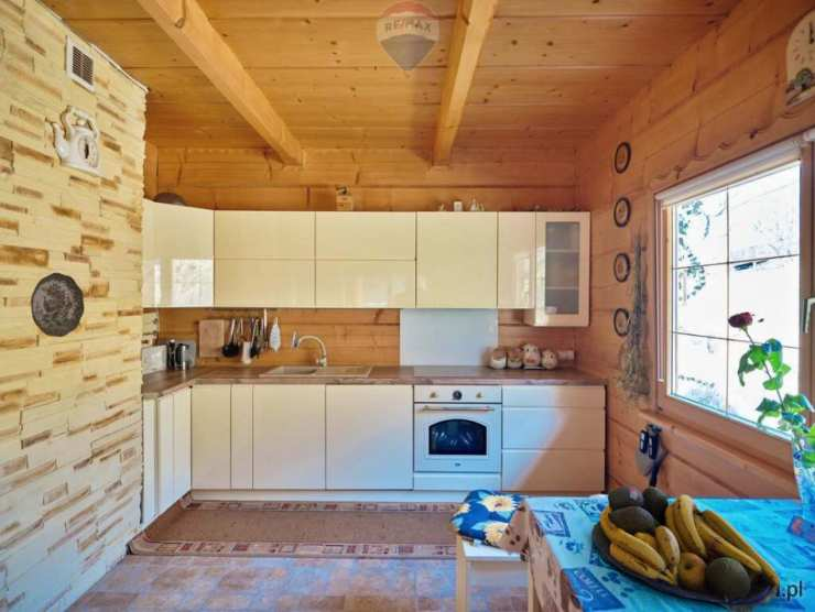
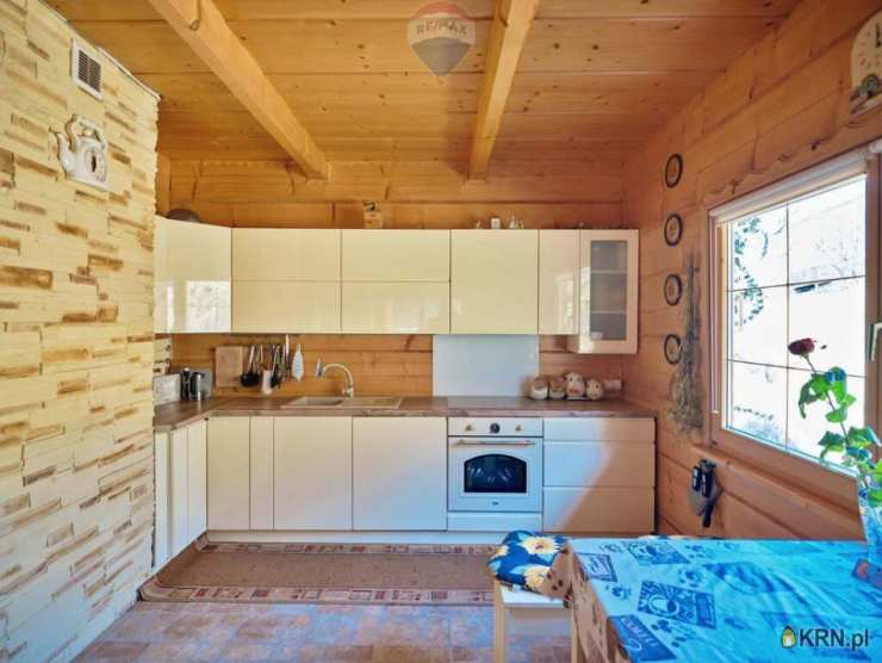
- fruit bowl (674, 527)
- decorative plate (56, 305)
